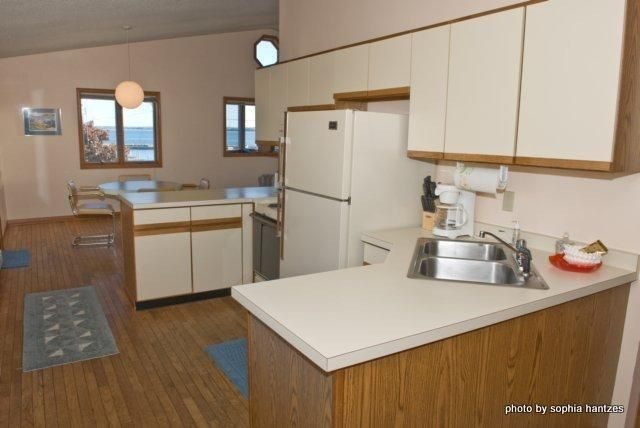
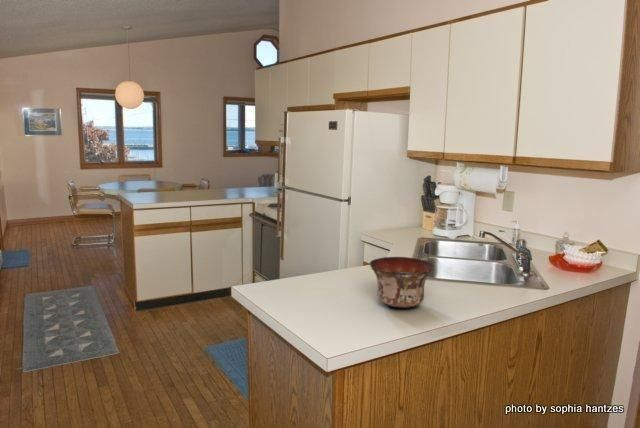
+ bowl (400, 284)
